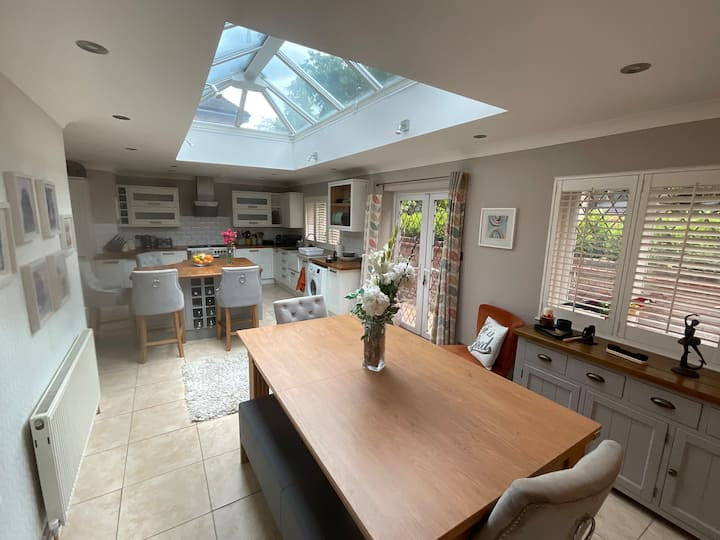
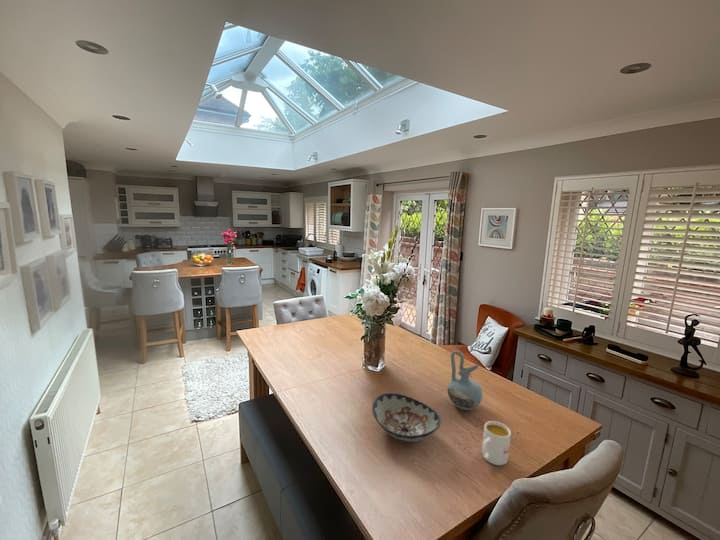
+ decorative bowl (405, 421)
+ mug (493, 444)
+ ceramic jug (465, 379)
